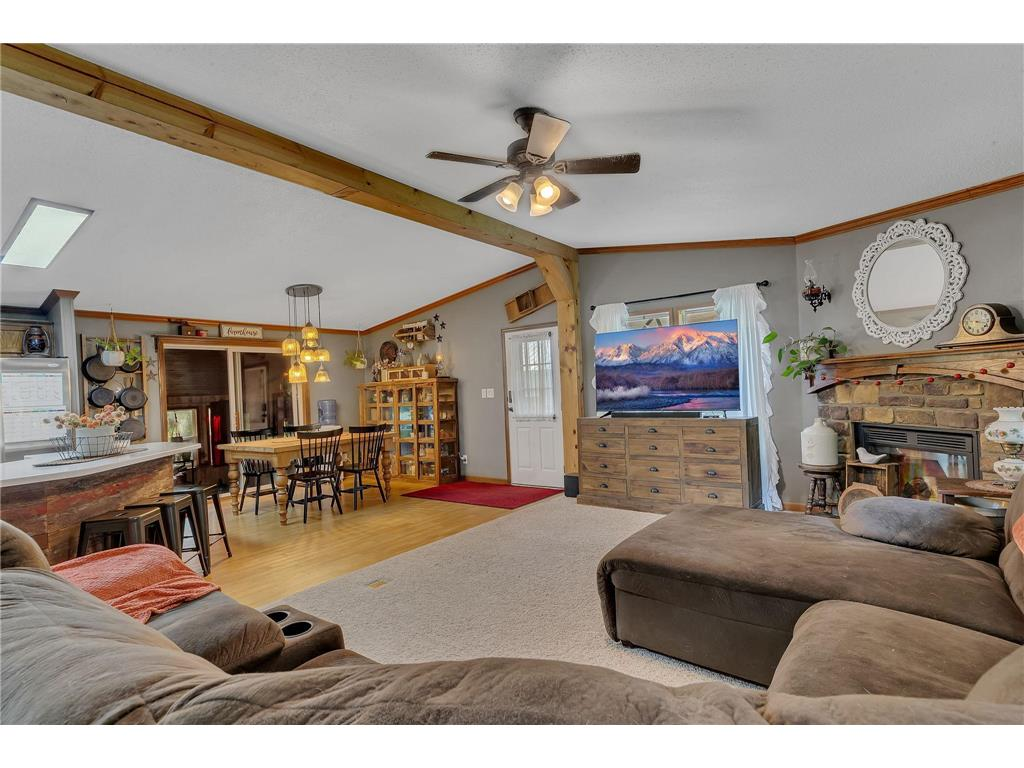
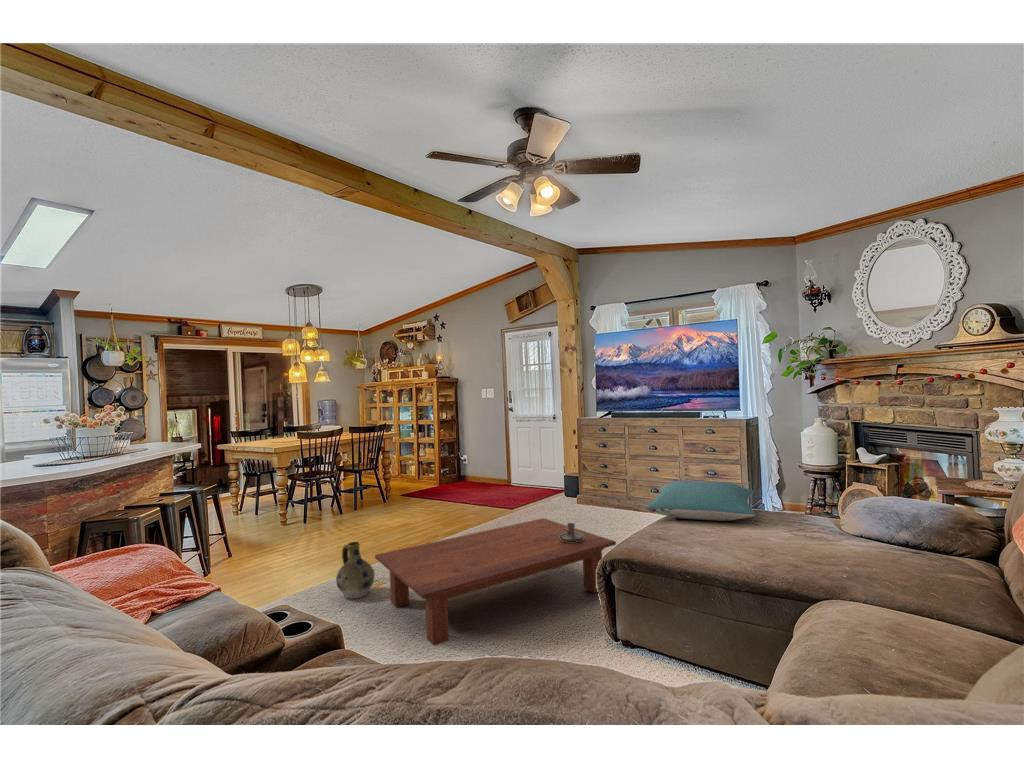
+ ceramic jug (355, 568)
+ candle holder (568, 532)
+ pillow (701, 499)
+ coffee table (497, 572)
